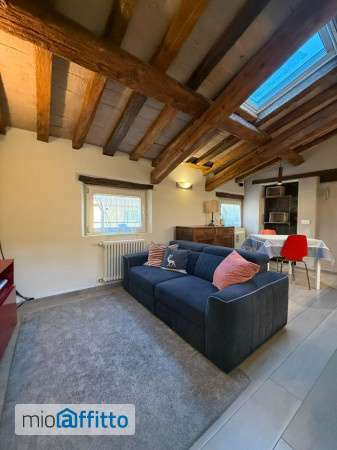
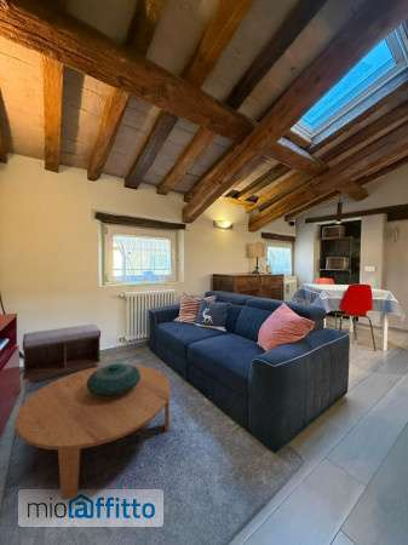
+ coffee table (102, 412)
+ decorative bowl (114, 375)
+ bench (63, 349)
